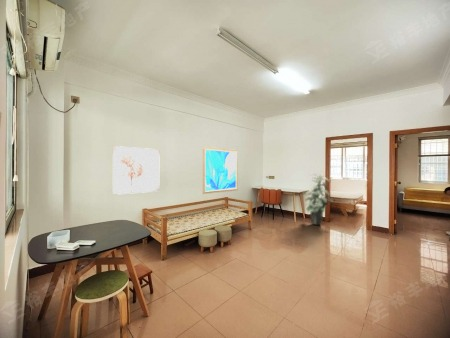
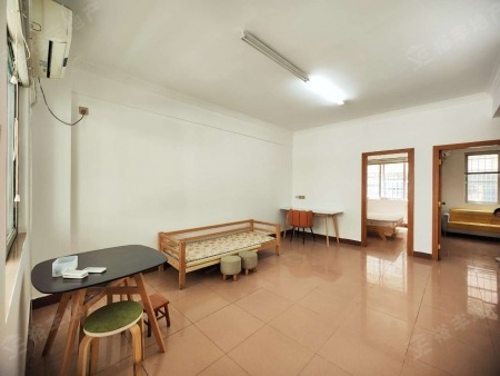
- wall art (138, 170)
- indoor plant (316, 198)
- wall art (221, 170)
